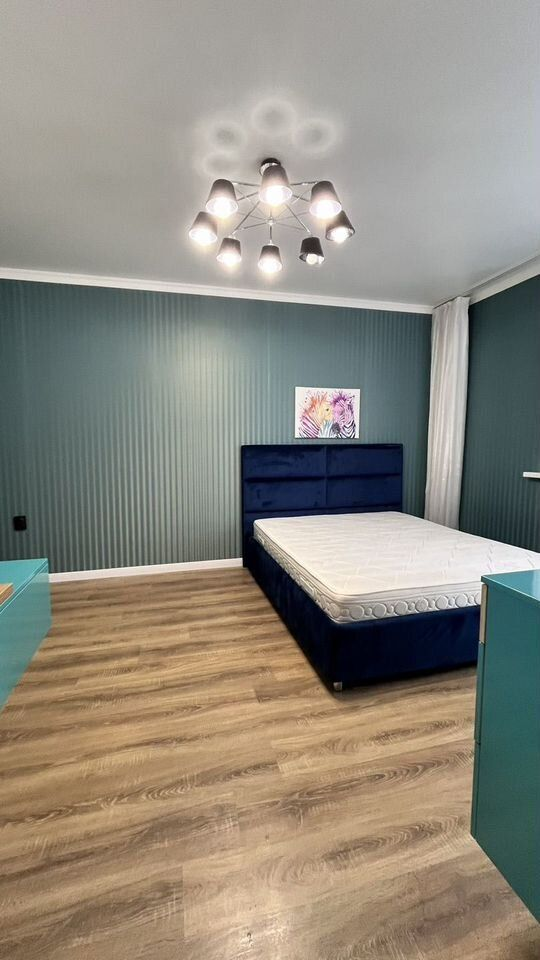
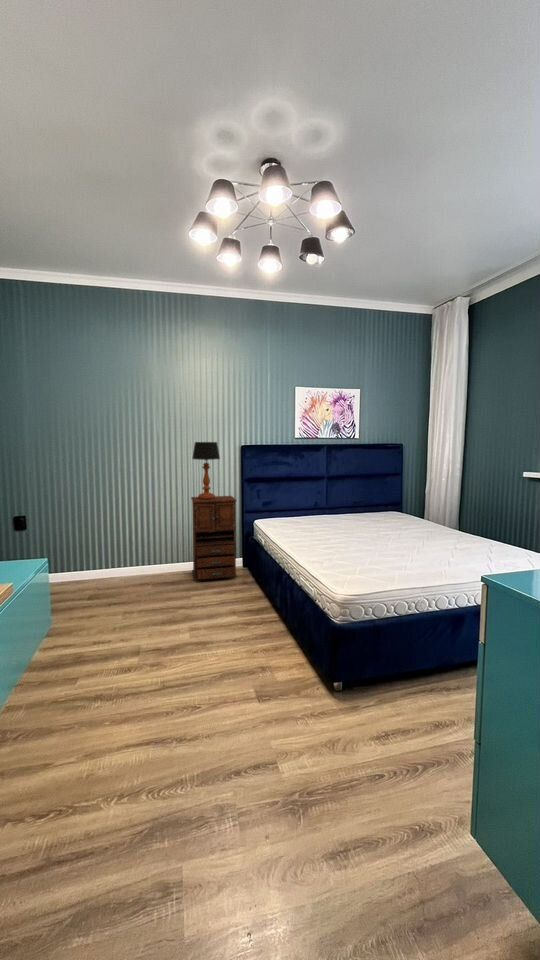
+ chest of drawers (214, 537)
+ table lamp (206, 470)
